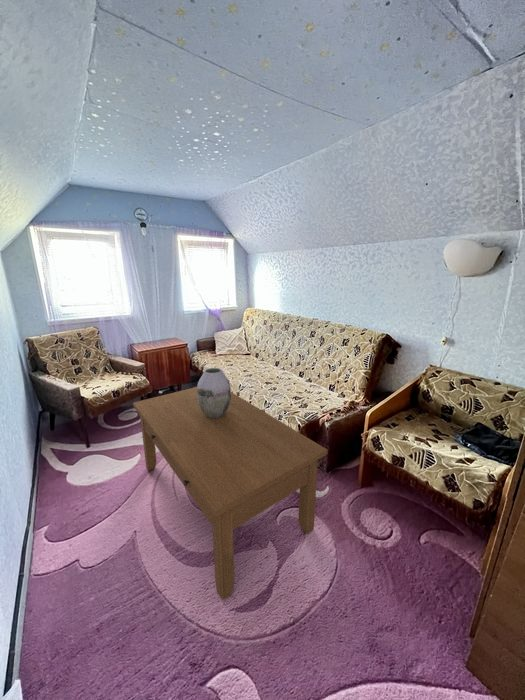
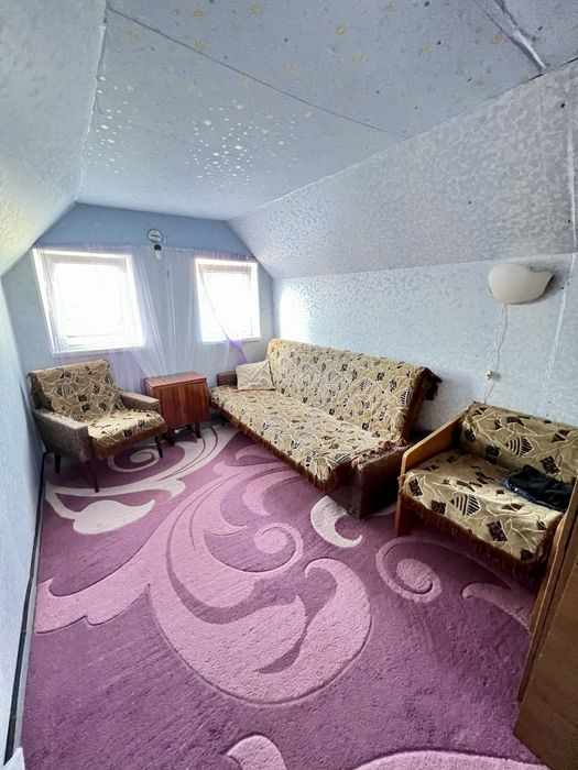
- vase (214, 392)
- coffee table (217, 459)
